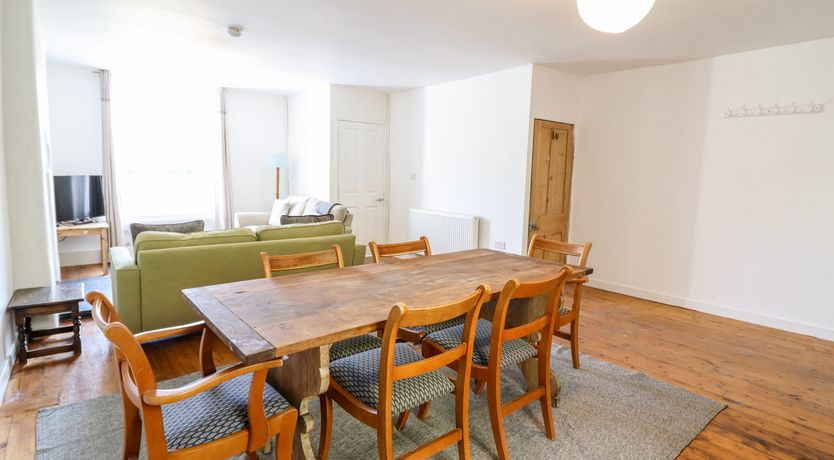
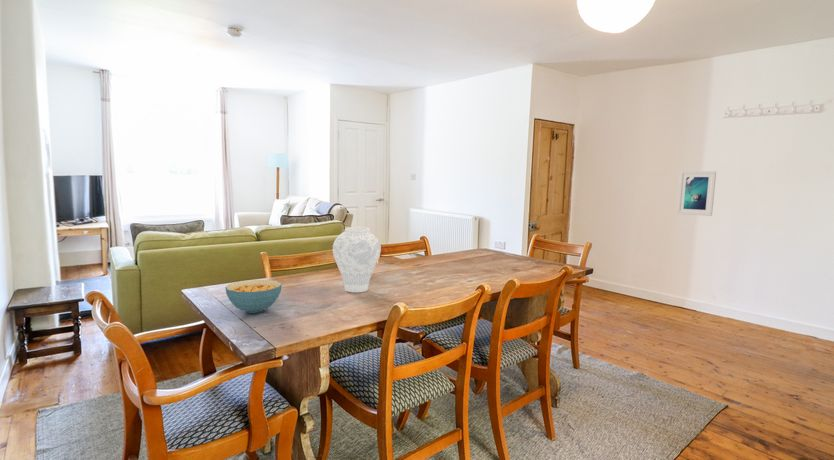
+ cereal bowl (254, 298)
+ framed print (695, 193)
+ vase (356, 259)
